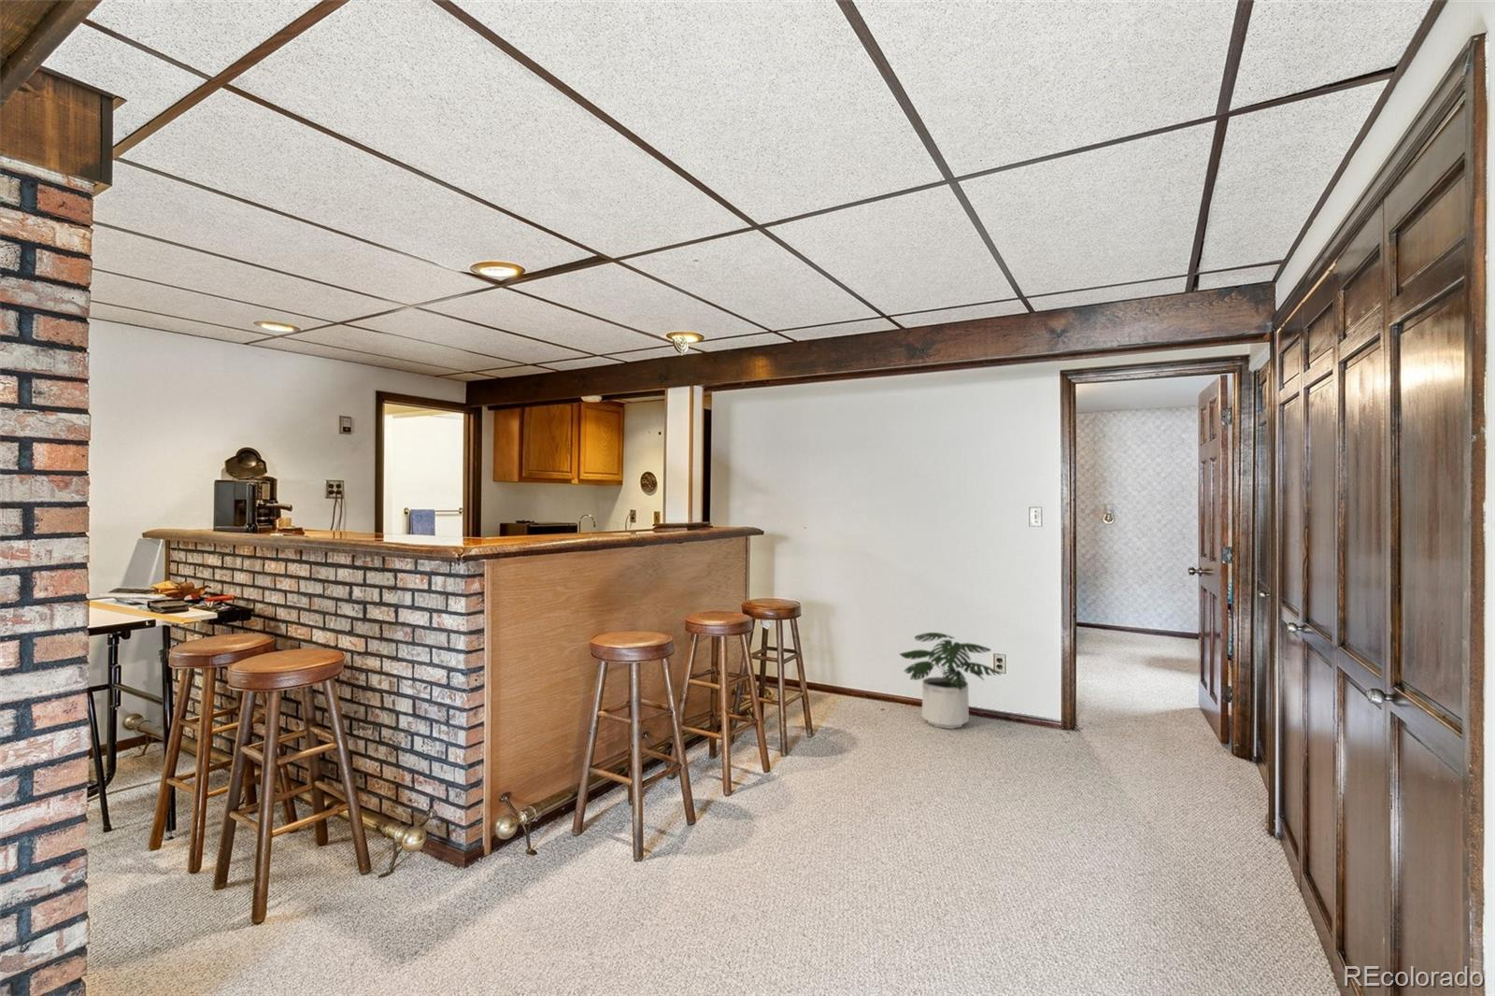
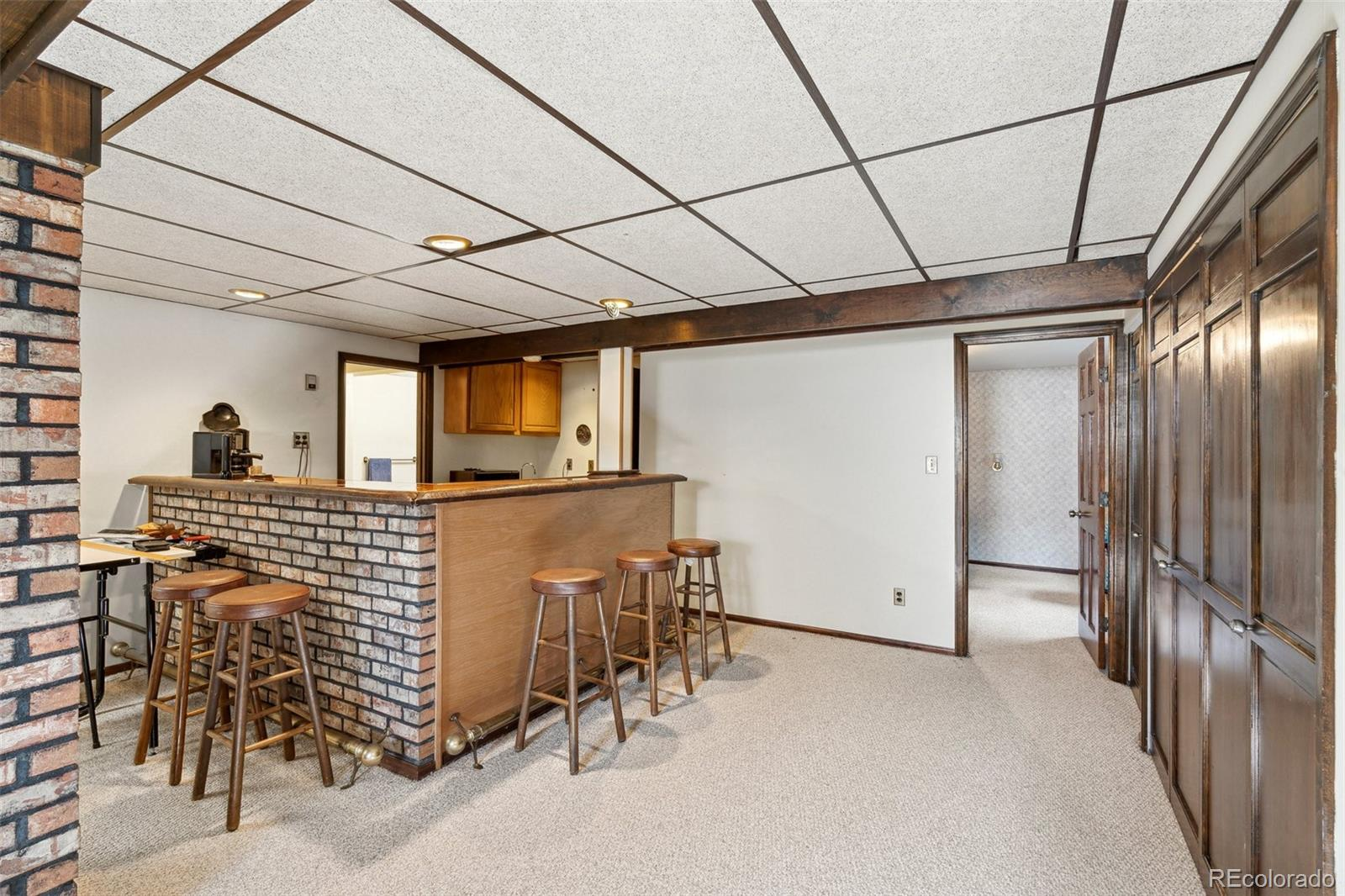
- potted plant (947, 680)
